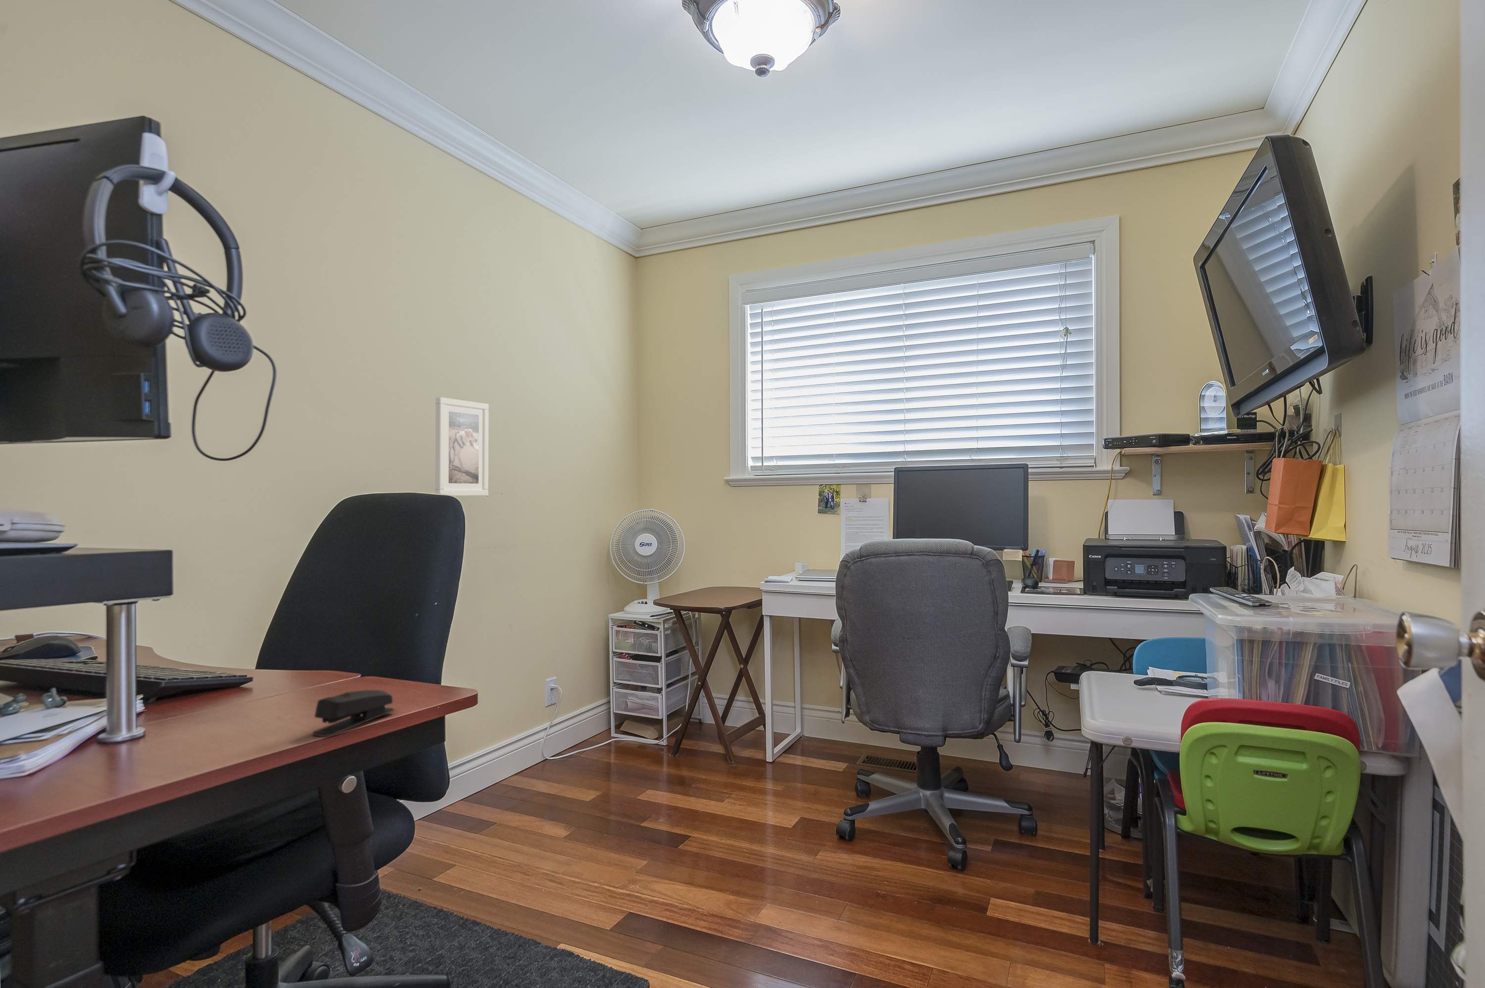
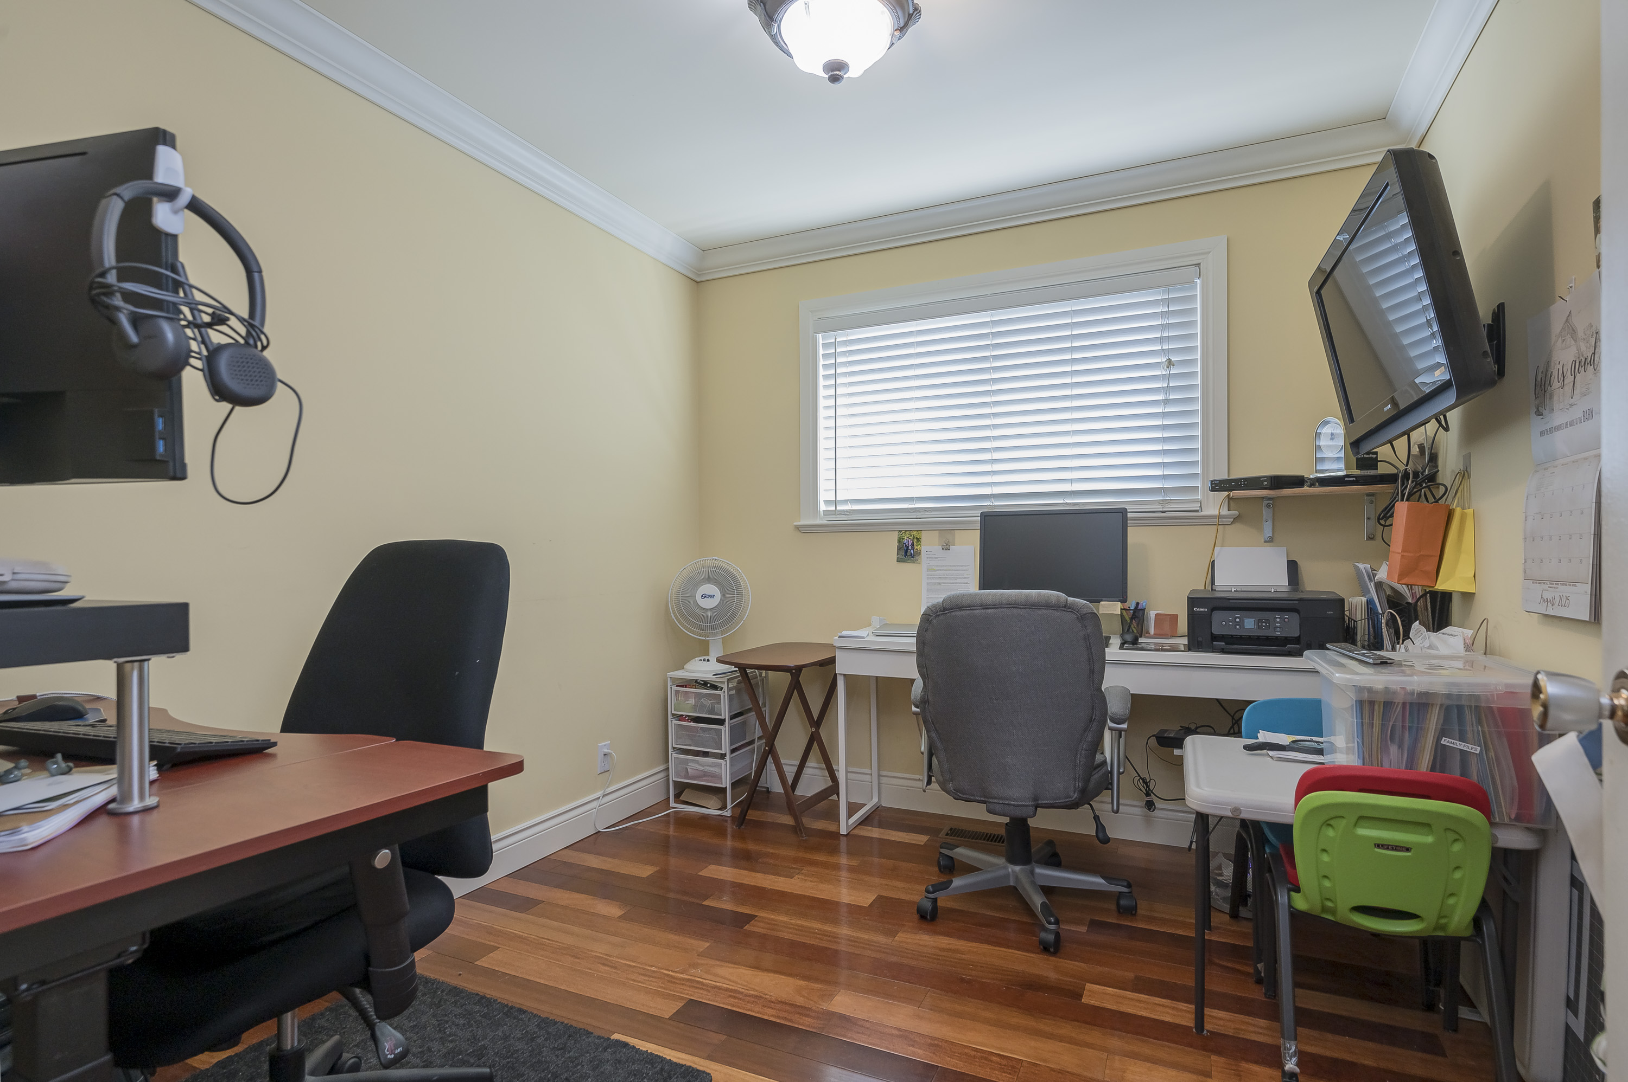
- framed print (463, 448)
- stapler (355, 706)
